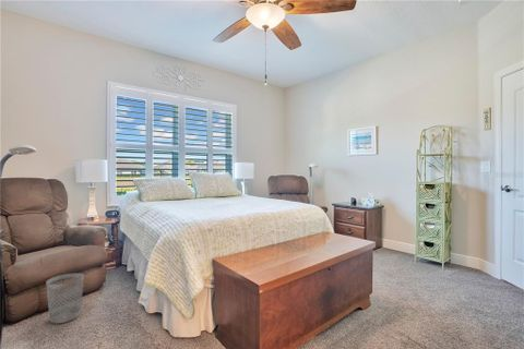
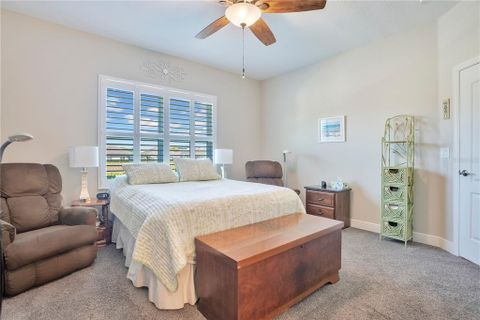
- wastebasket (66, 298)
